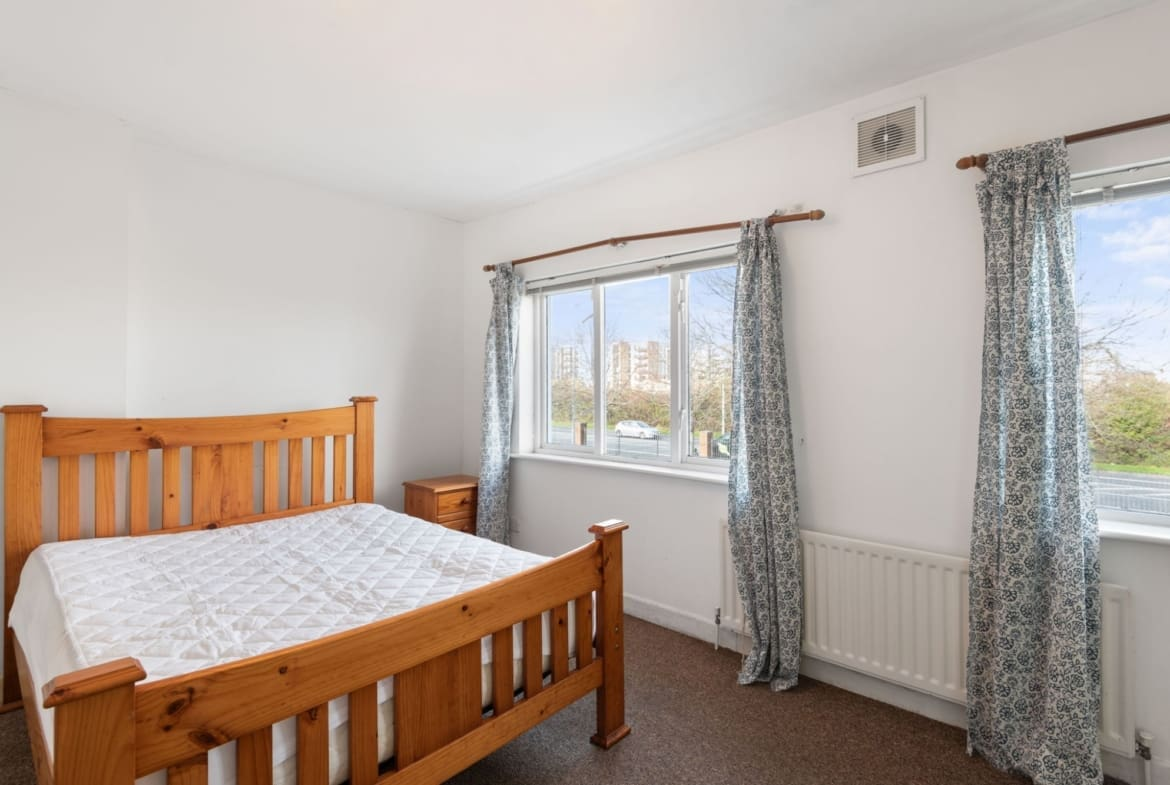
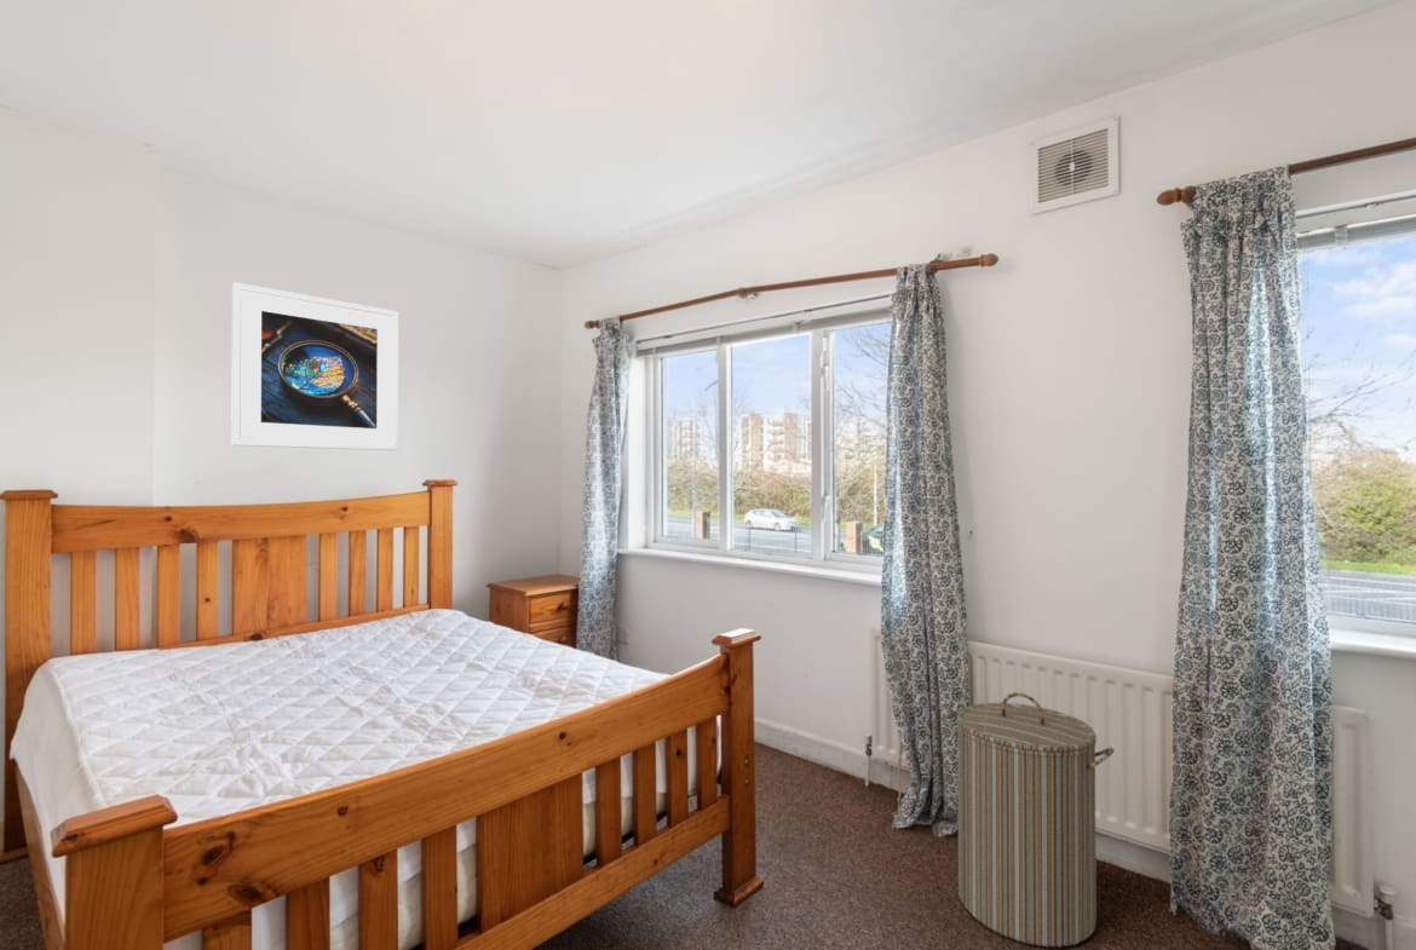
+ laundry hamper (1024, 799)
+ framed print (322, 373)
